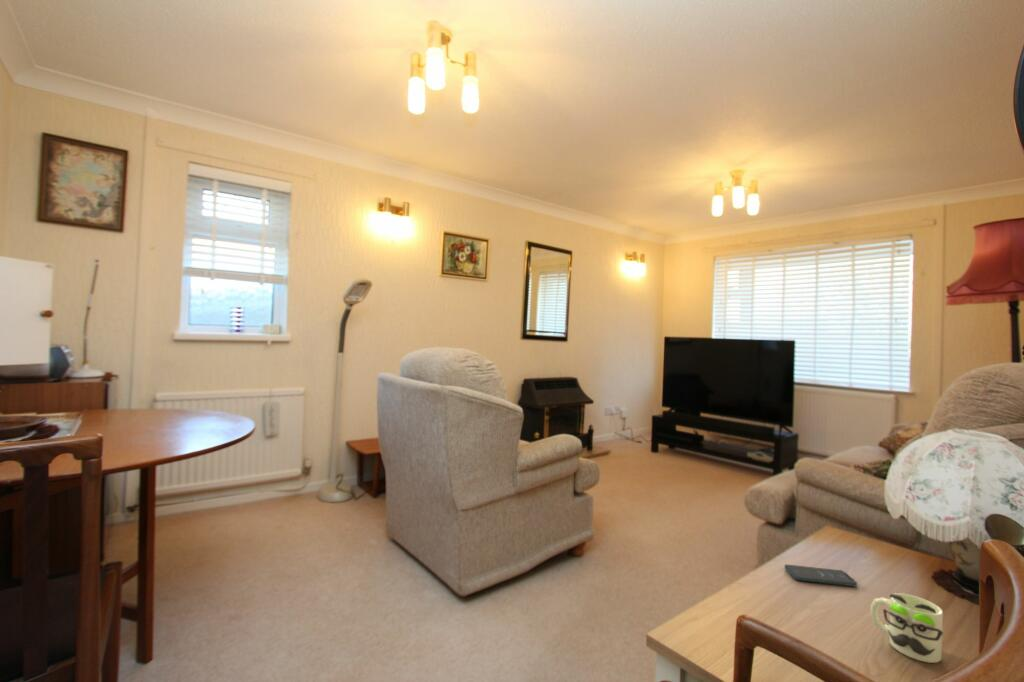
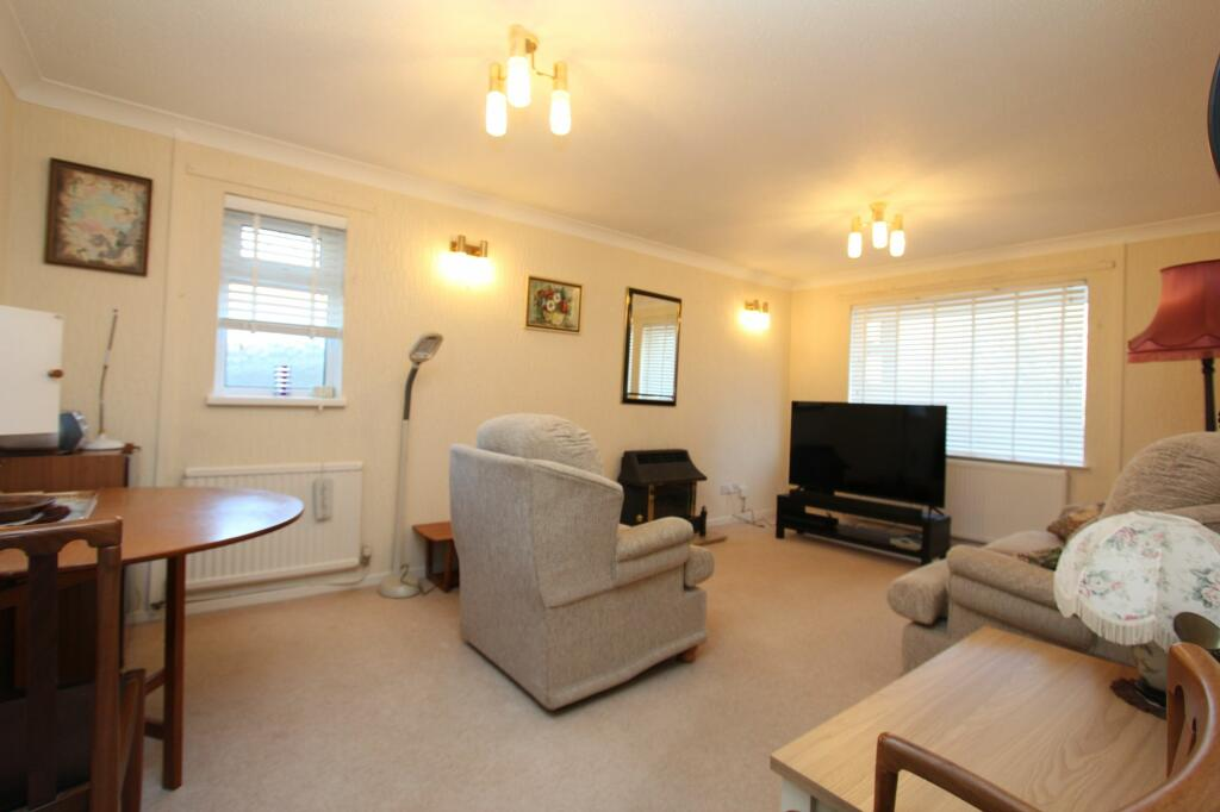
- mug (905, 619)
- smartphone (819, 575)
